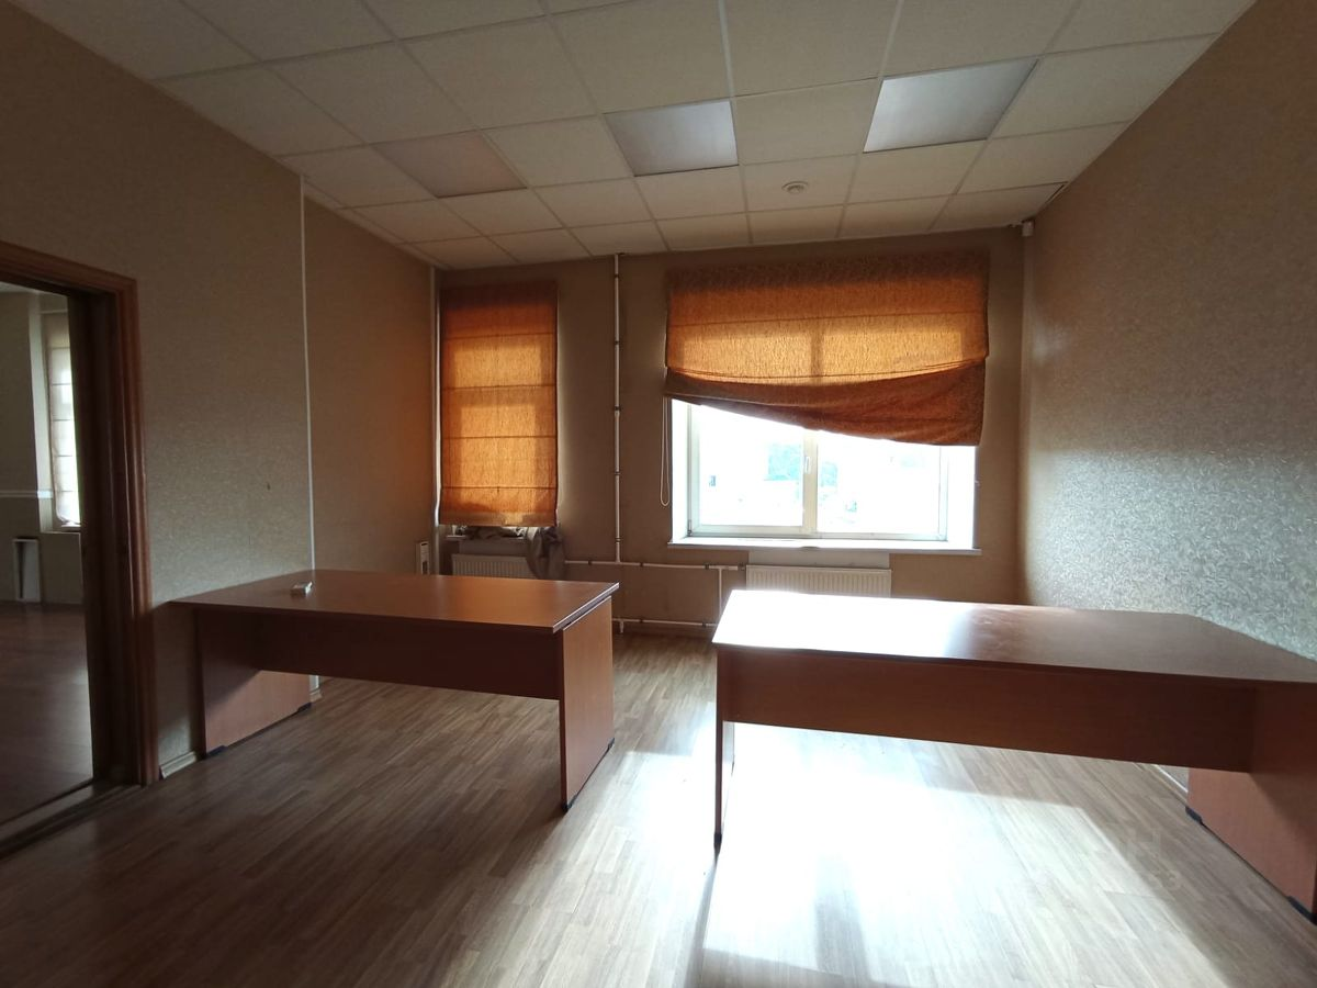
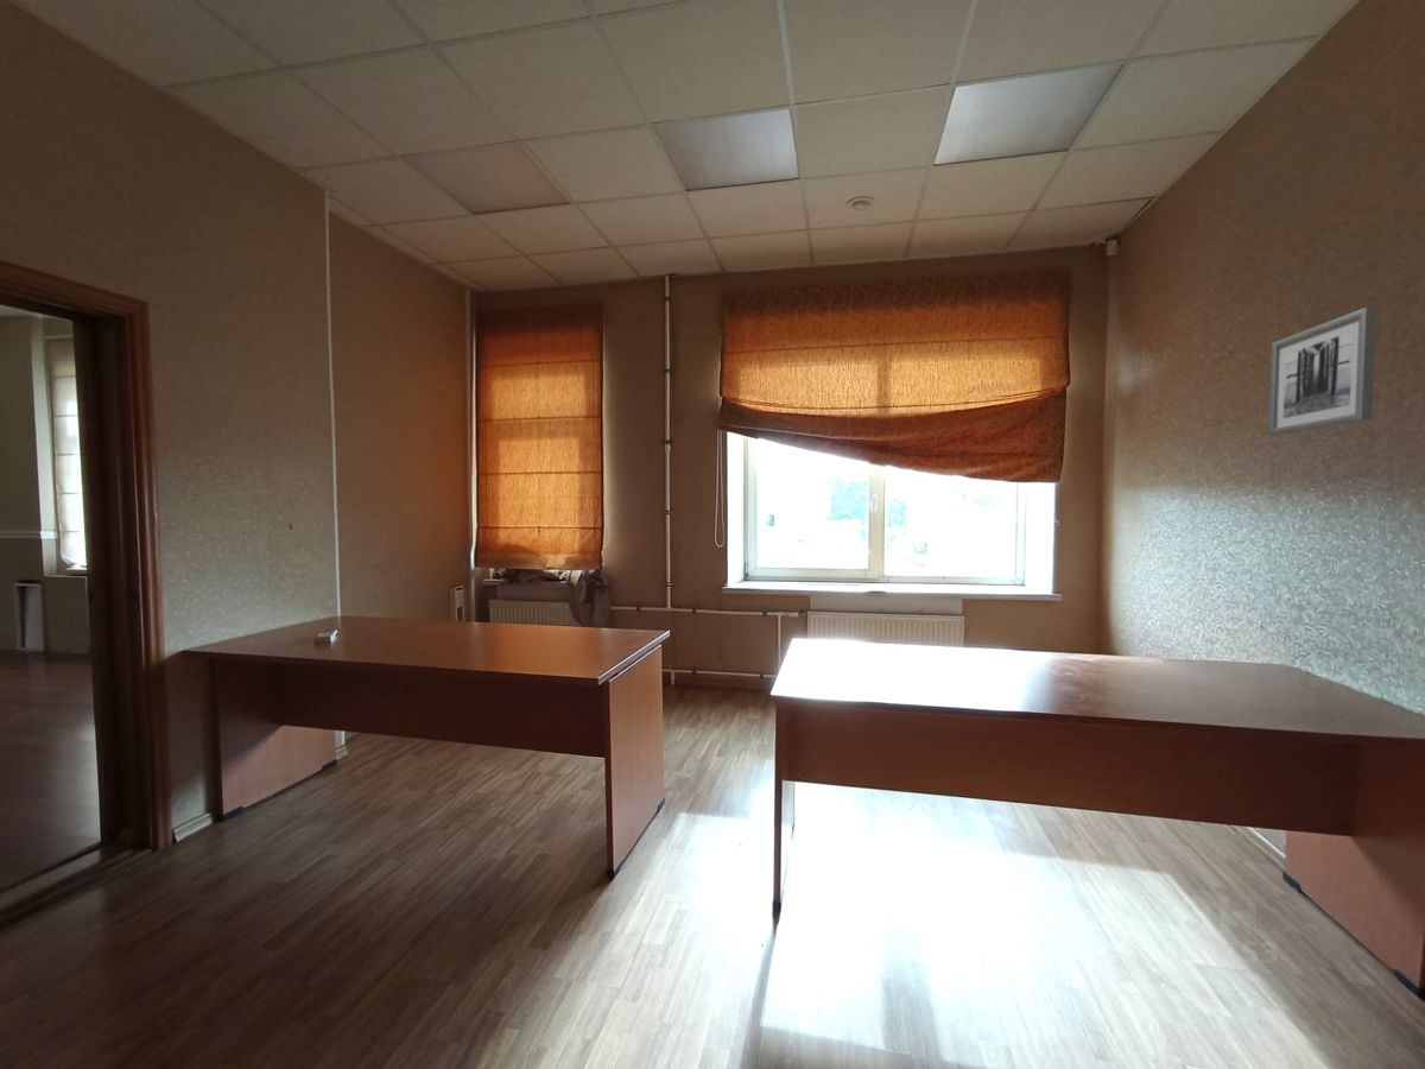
+ wall art (1316, 378)
